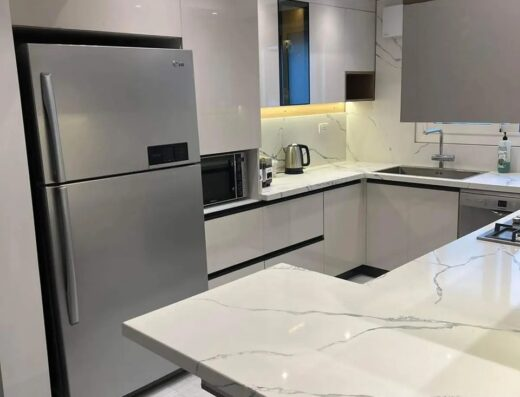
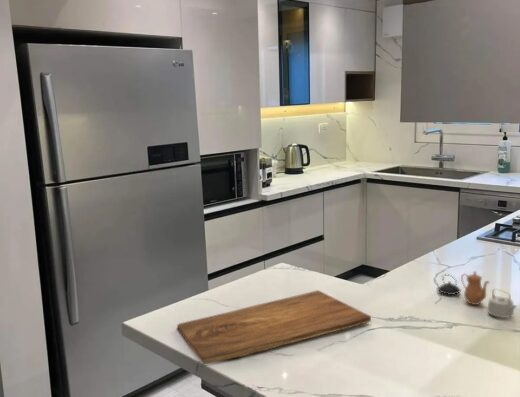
+ cutting board (272, 322)
+ teapot (476, 287)
